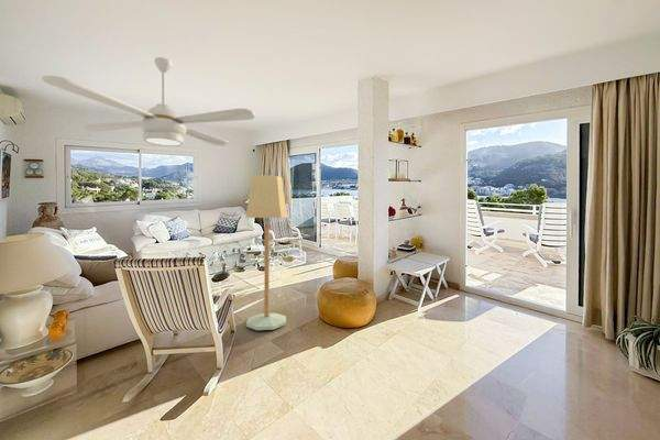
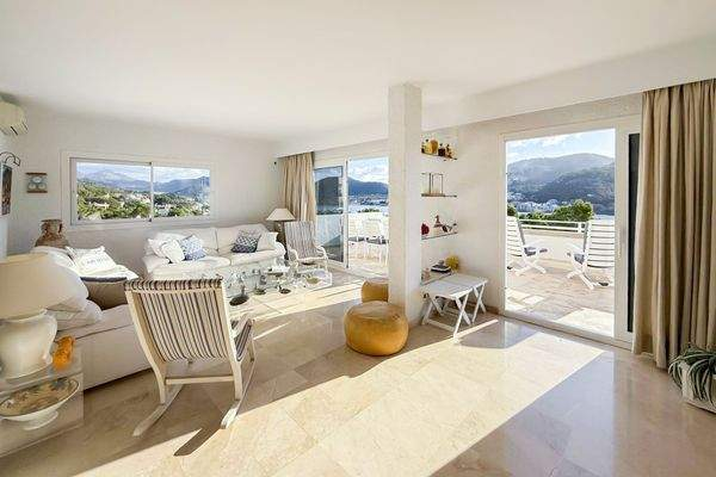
- ceiling fan (163, 101)
- floor lamp (266, 250)
